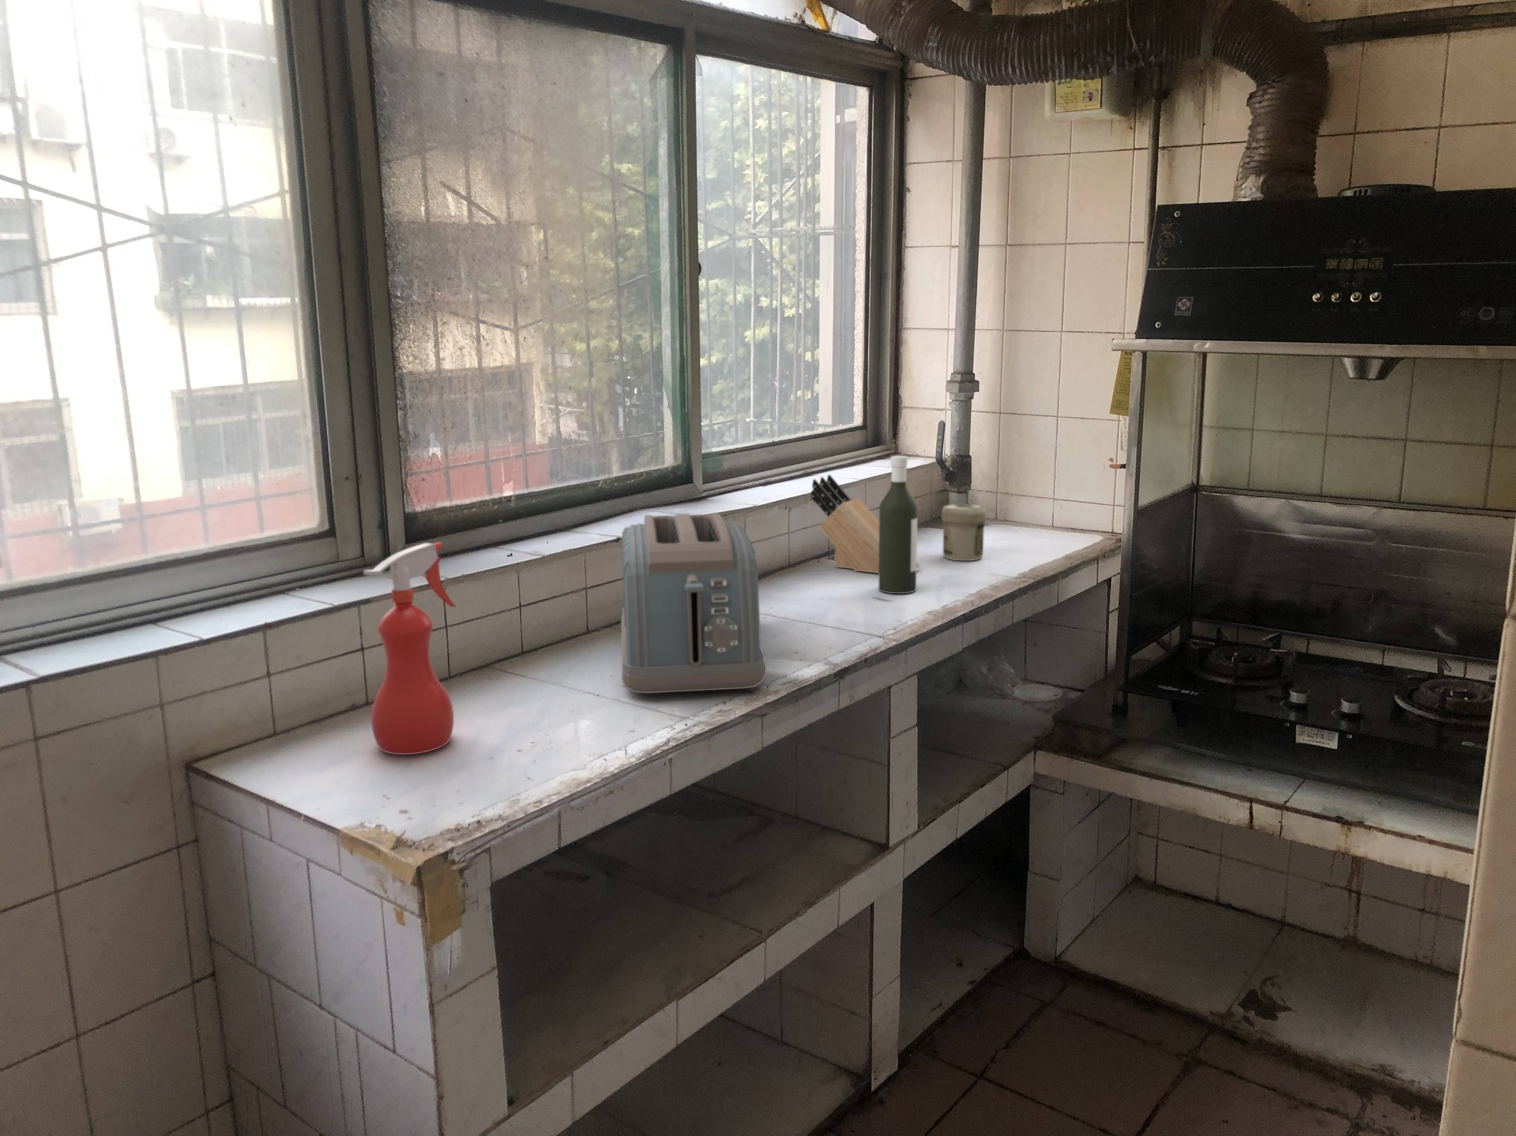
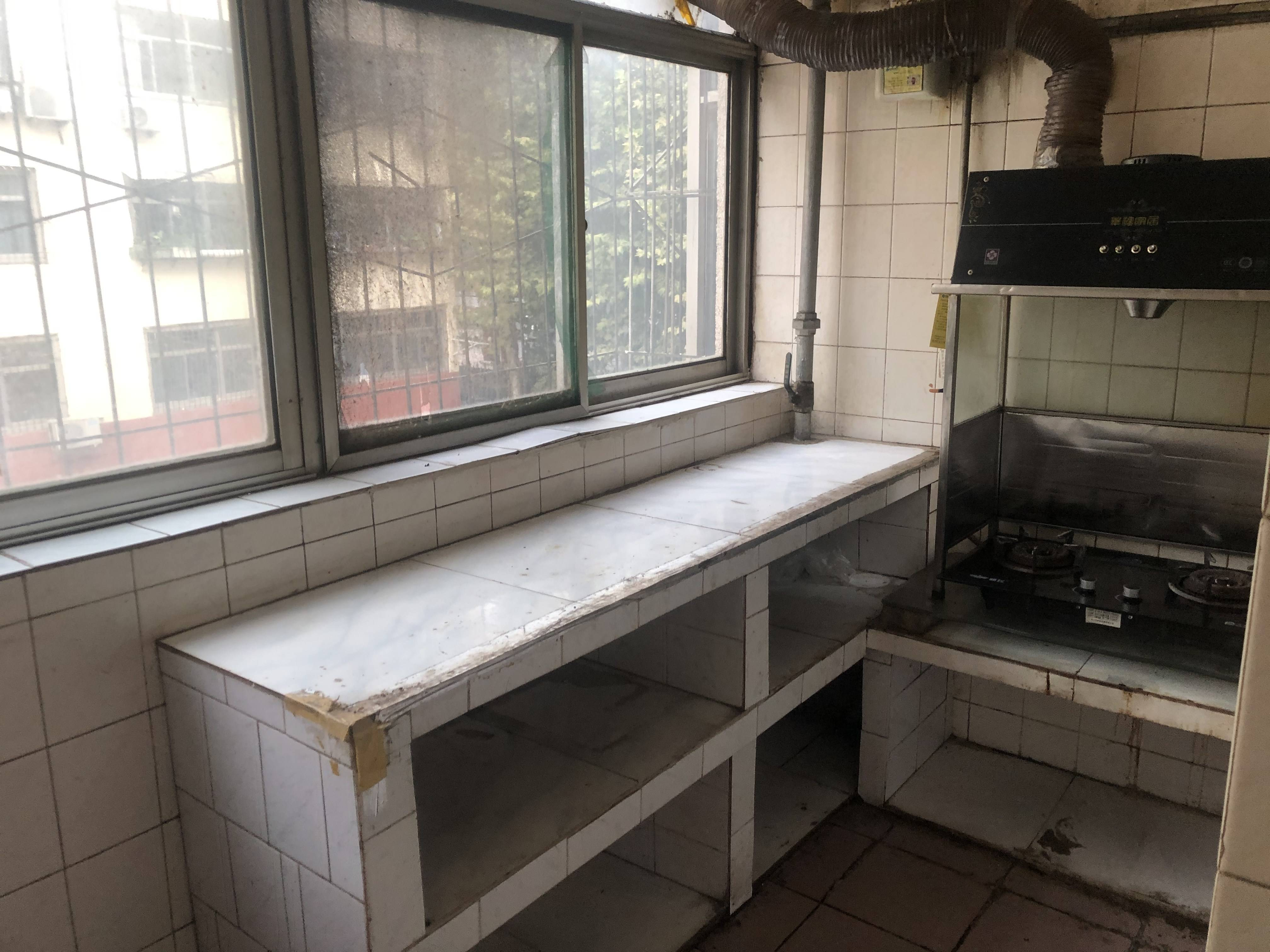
- knife block (862, 524)
- spray bottle (415, 646)
- jar (963, 531)
- bottle (898, 524)
- toaster (686, 591)
